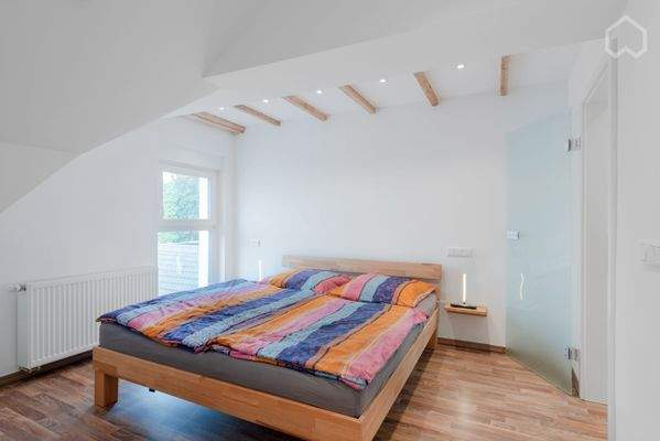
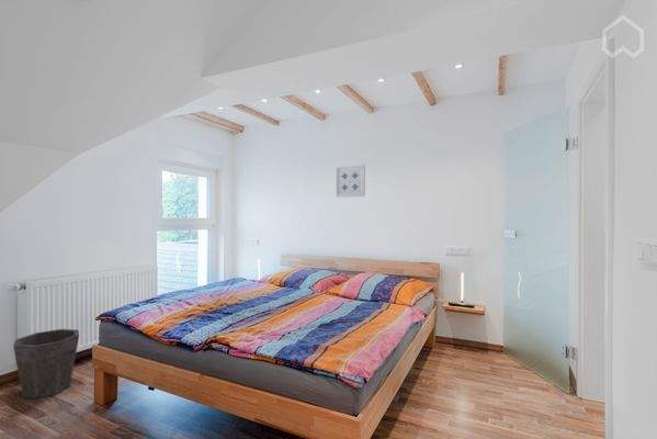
+ waste bin (47, 362)
+ wall art (350, 181)
